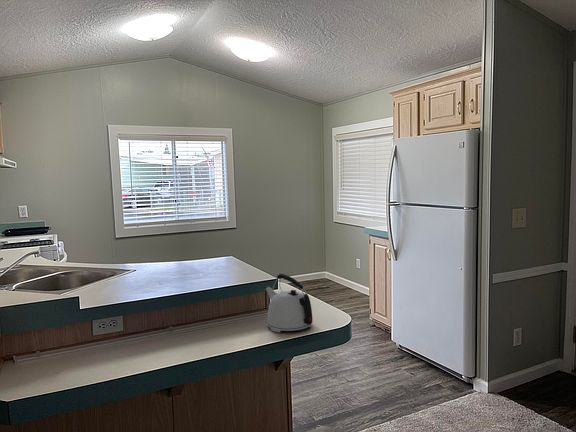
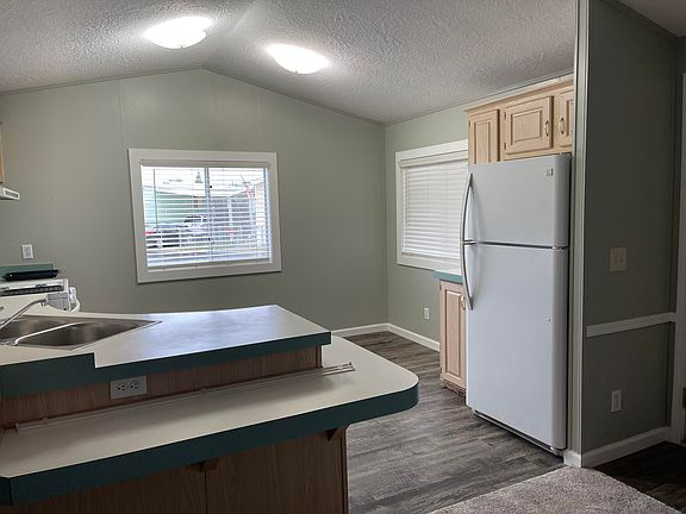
- kettle (287, 299)
